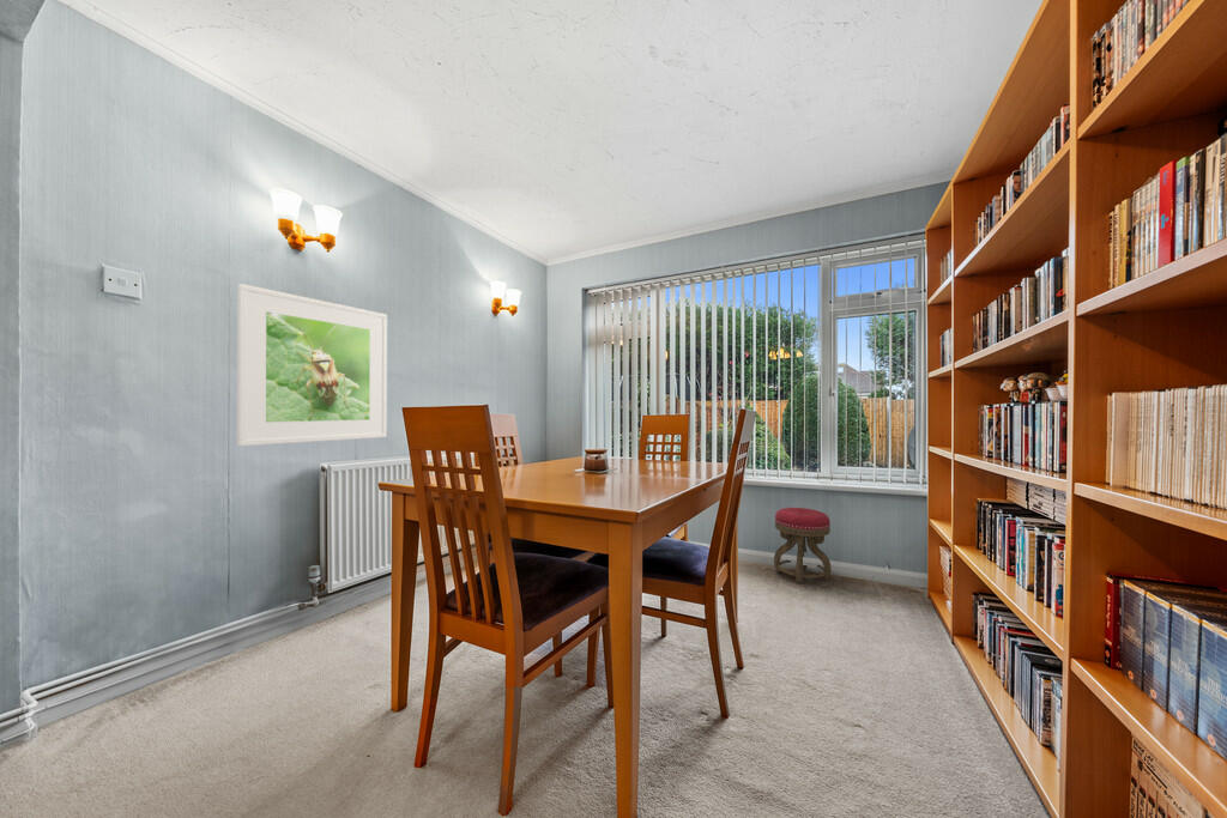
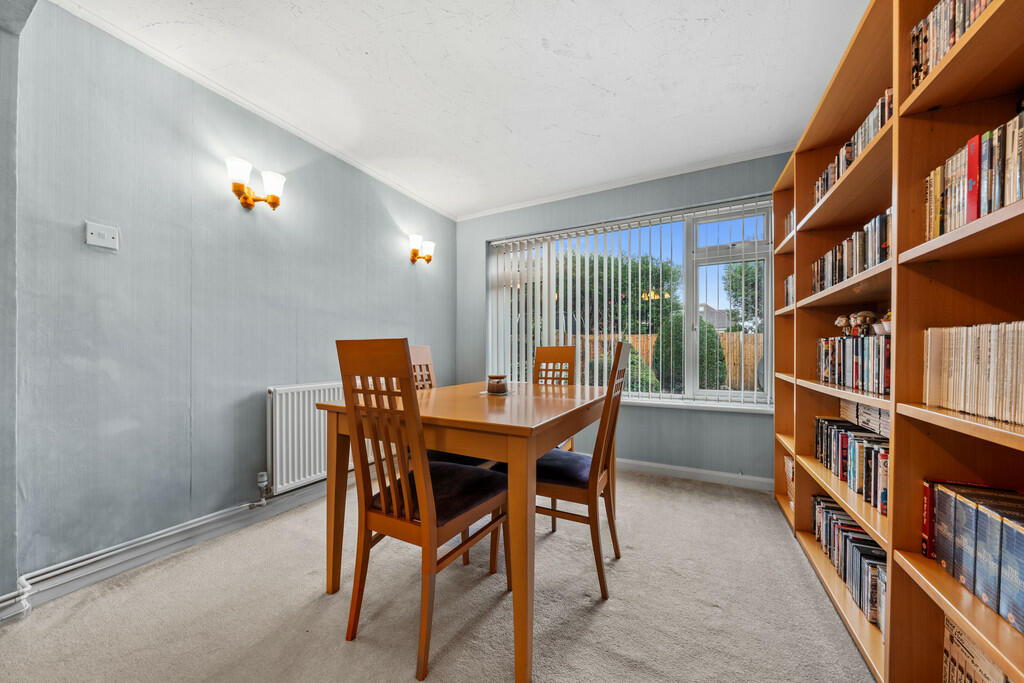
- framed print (322, 370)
- stool (802, 543)
